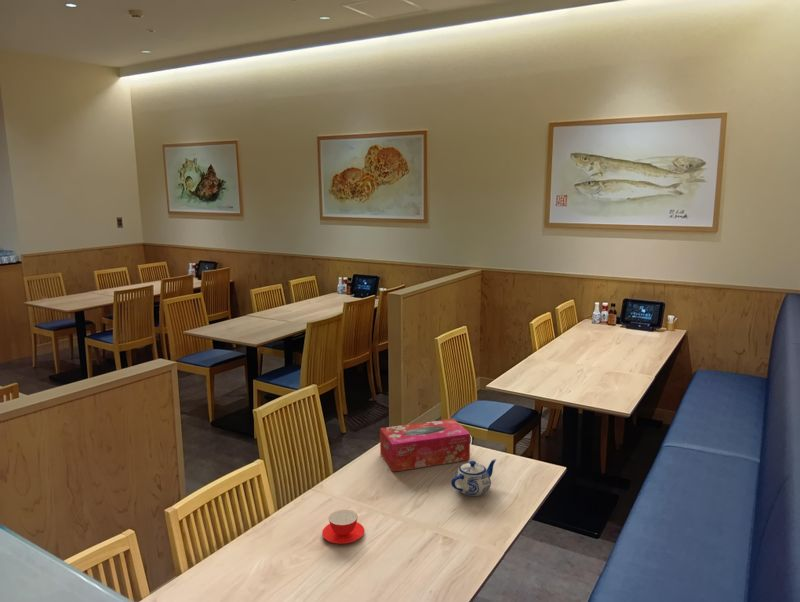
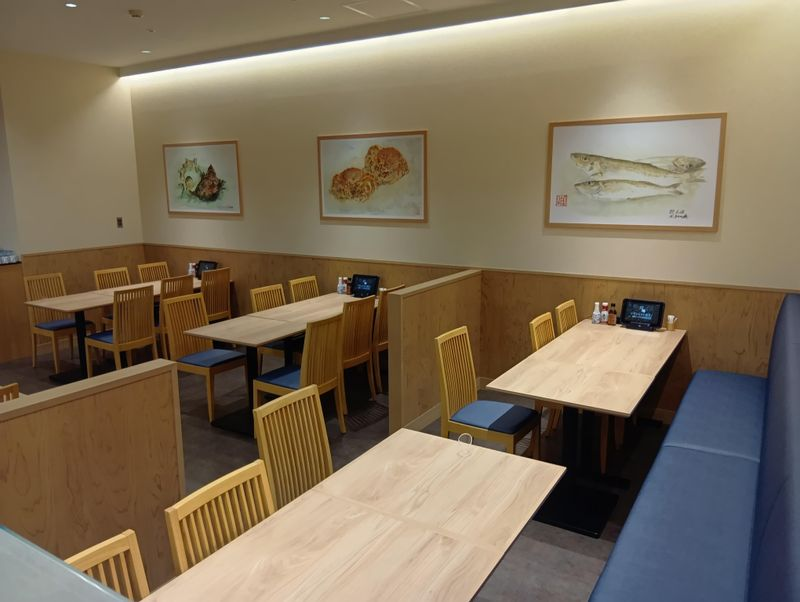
- teacup (343, 525)
- teapot (474, 475)
- tissue box (424, 443)
